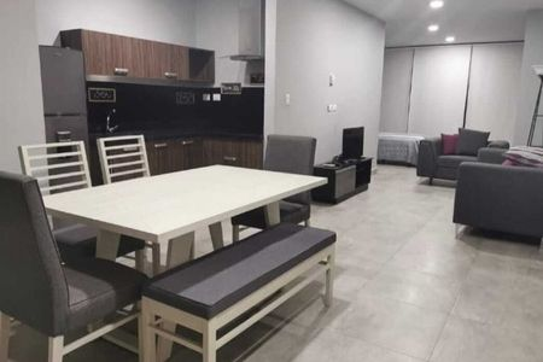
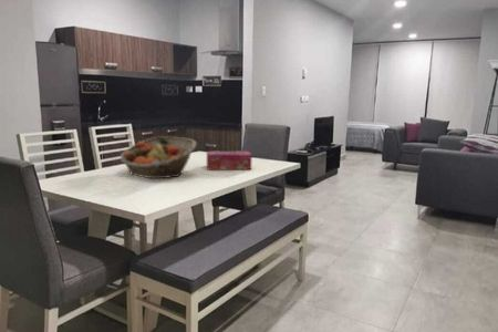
+ fruit basket (158, 156)
+ tissue box (228, 159)
